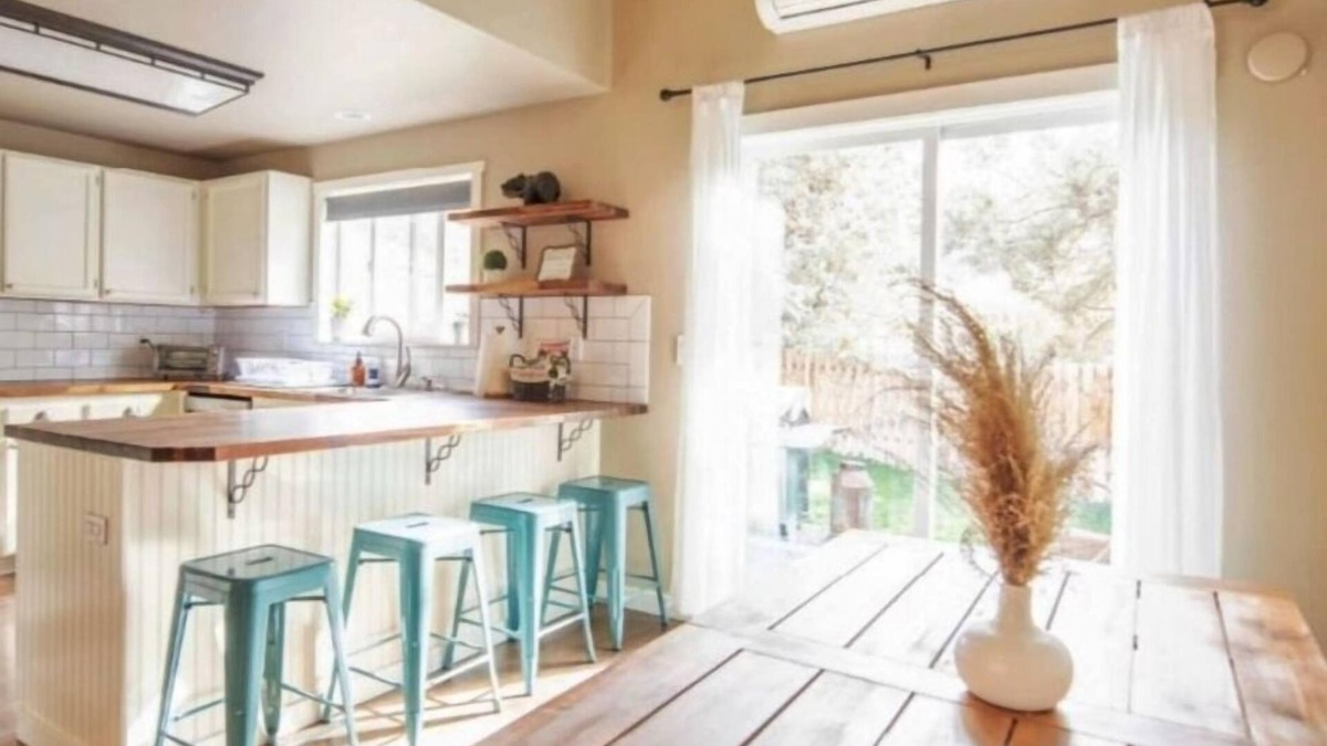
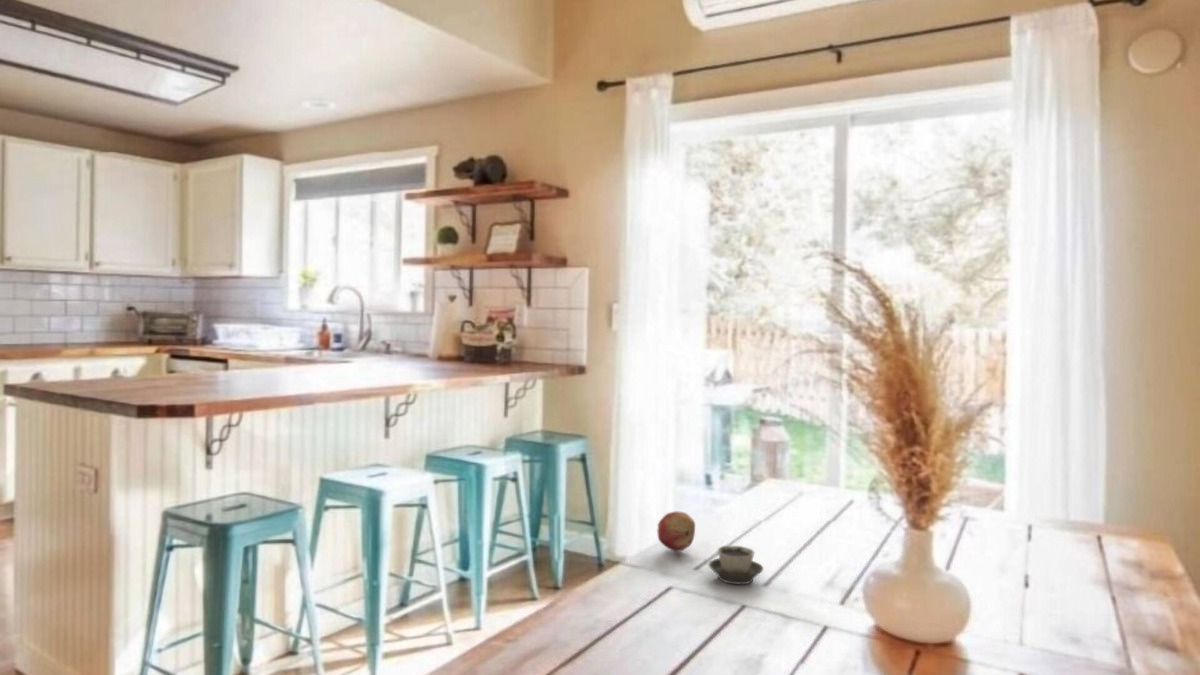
+ cup (735, 564)
+ fruit (675, 531)
